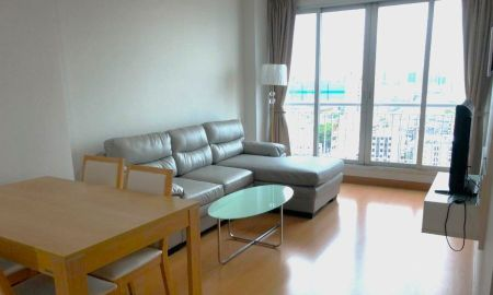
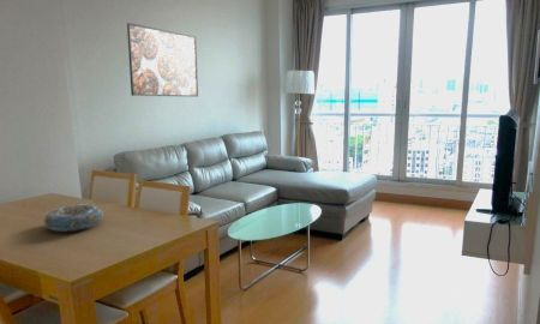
+ decorative bowl (73, 217)
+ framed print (166, 64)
